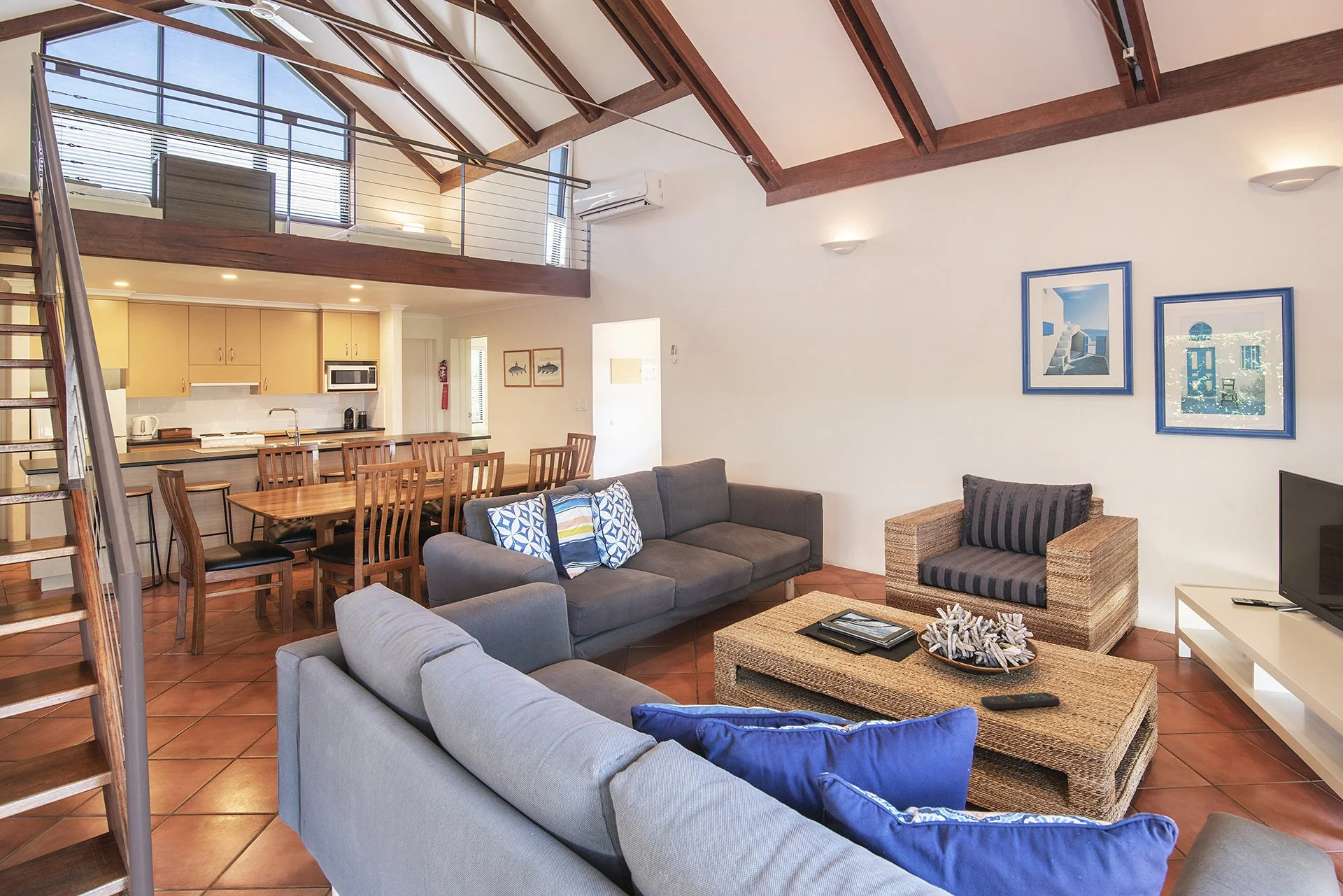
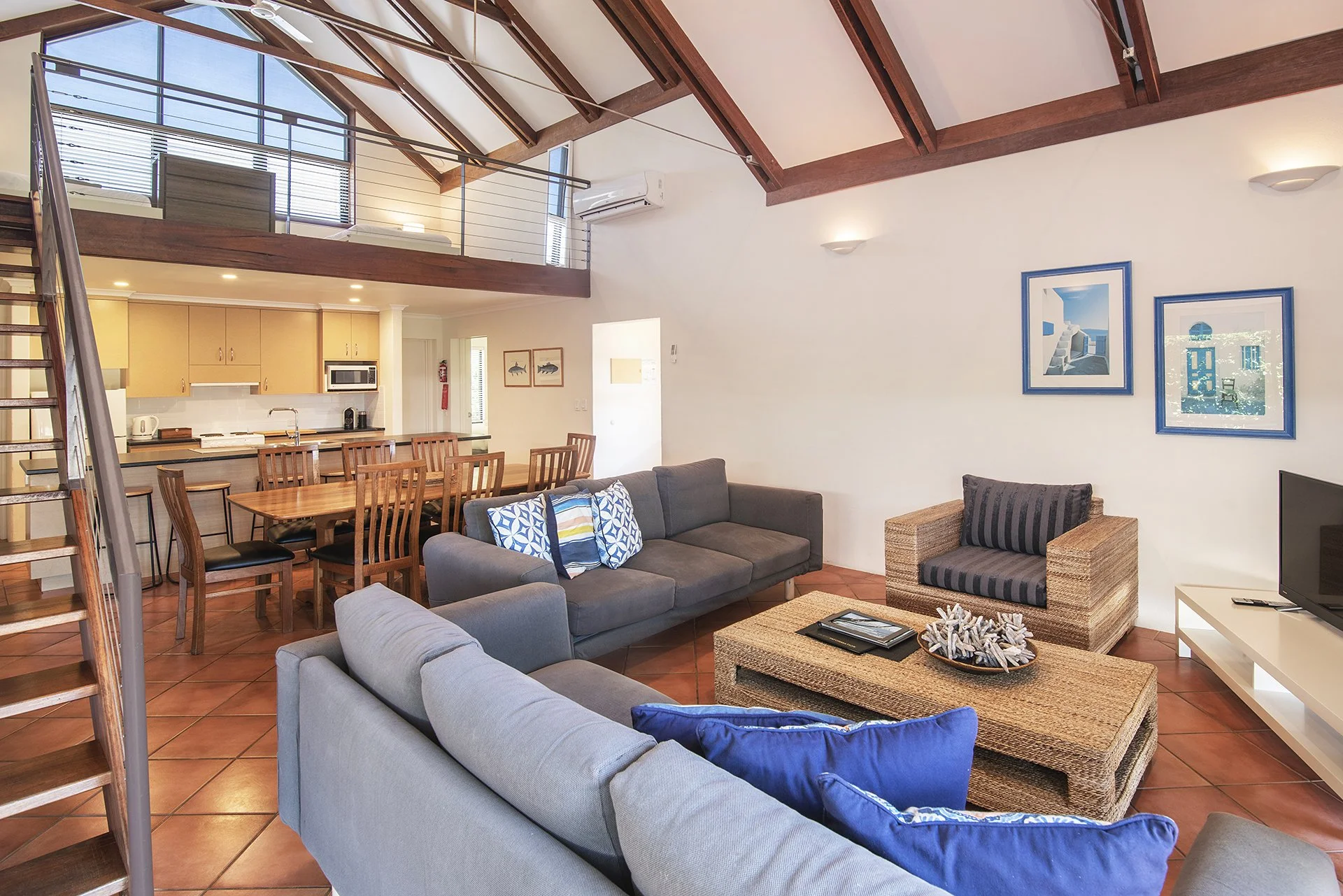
- remote control (1020, 700)
